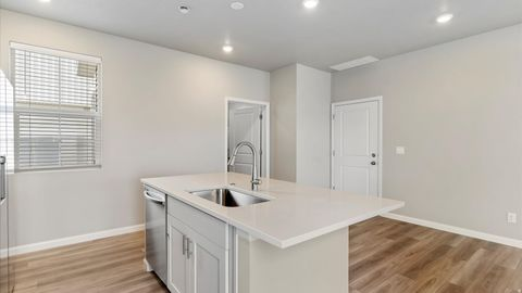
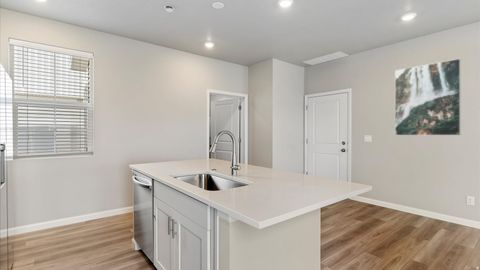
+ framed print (425, 100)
